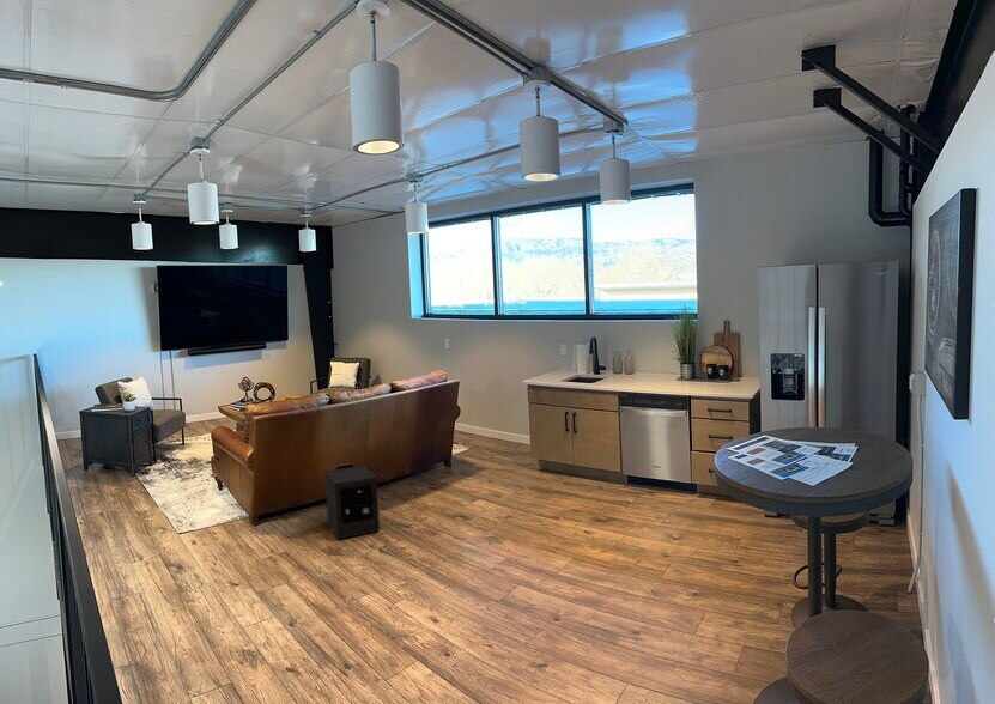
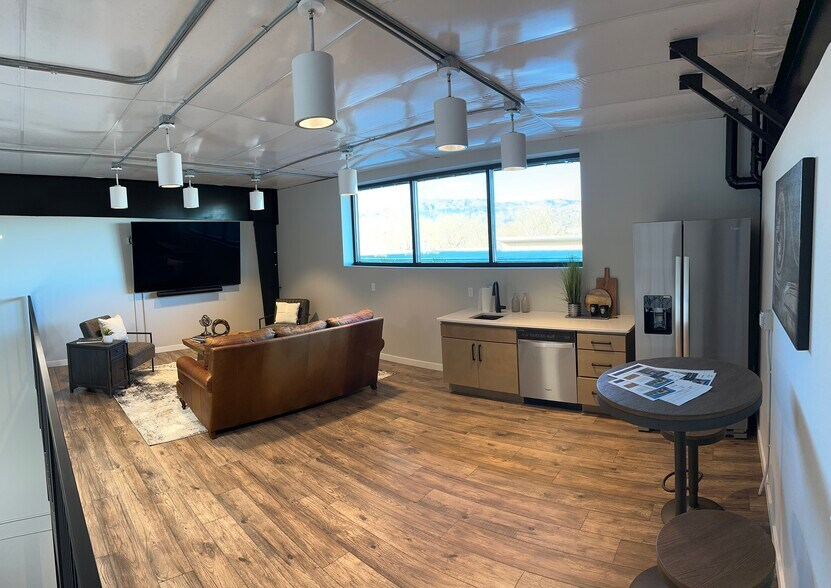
- speaker (351, 498)
